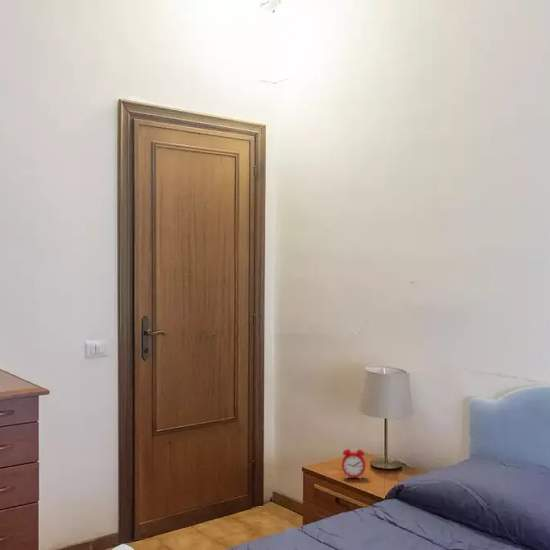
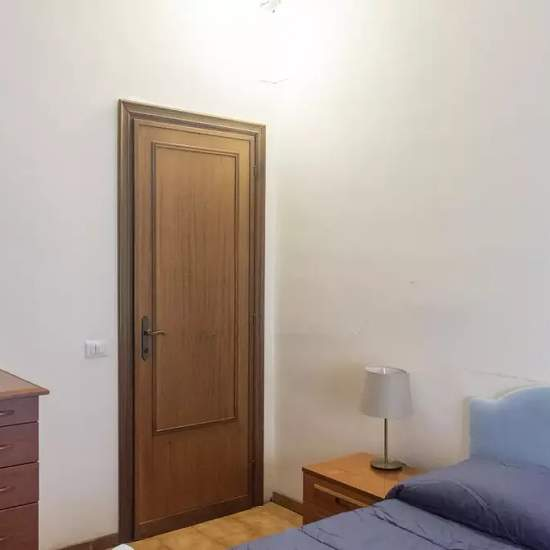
- alarm clock (353, 460)
